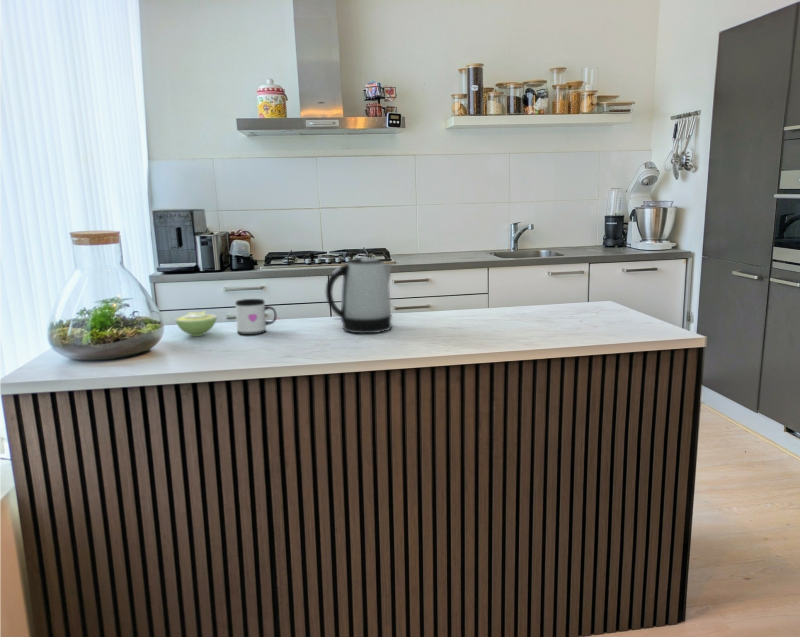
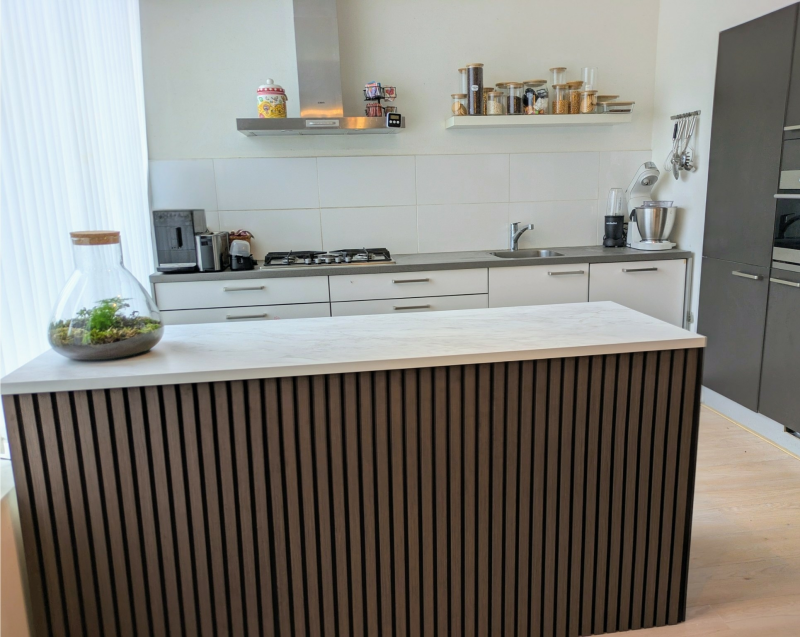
- mug (256, 316)
- kettle (359, 294)
- sugar bowl (196, 323)
